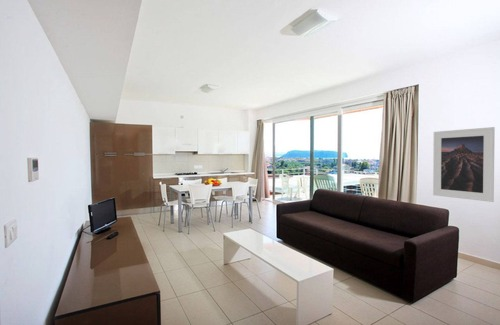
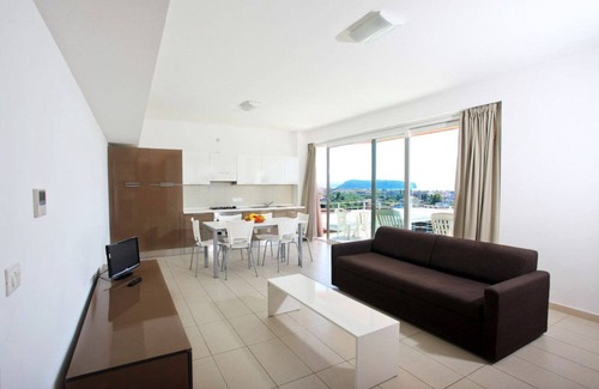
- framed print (461, 164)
